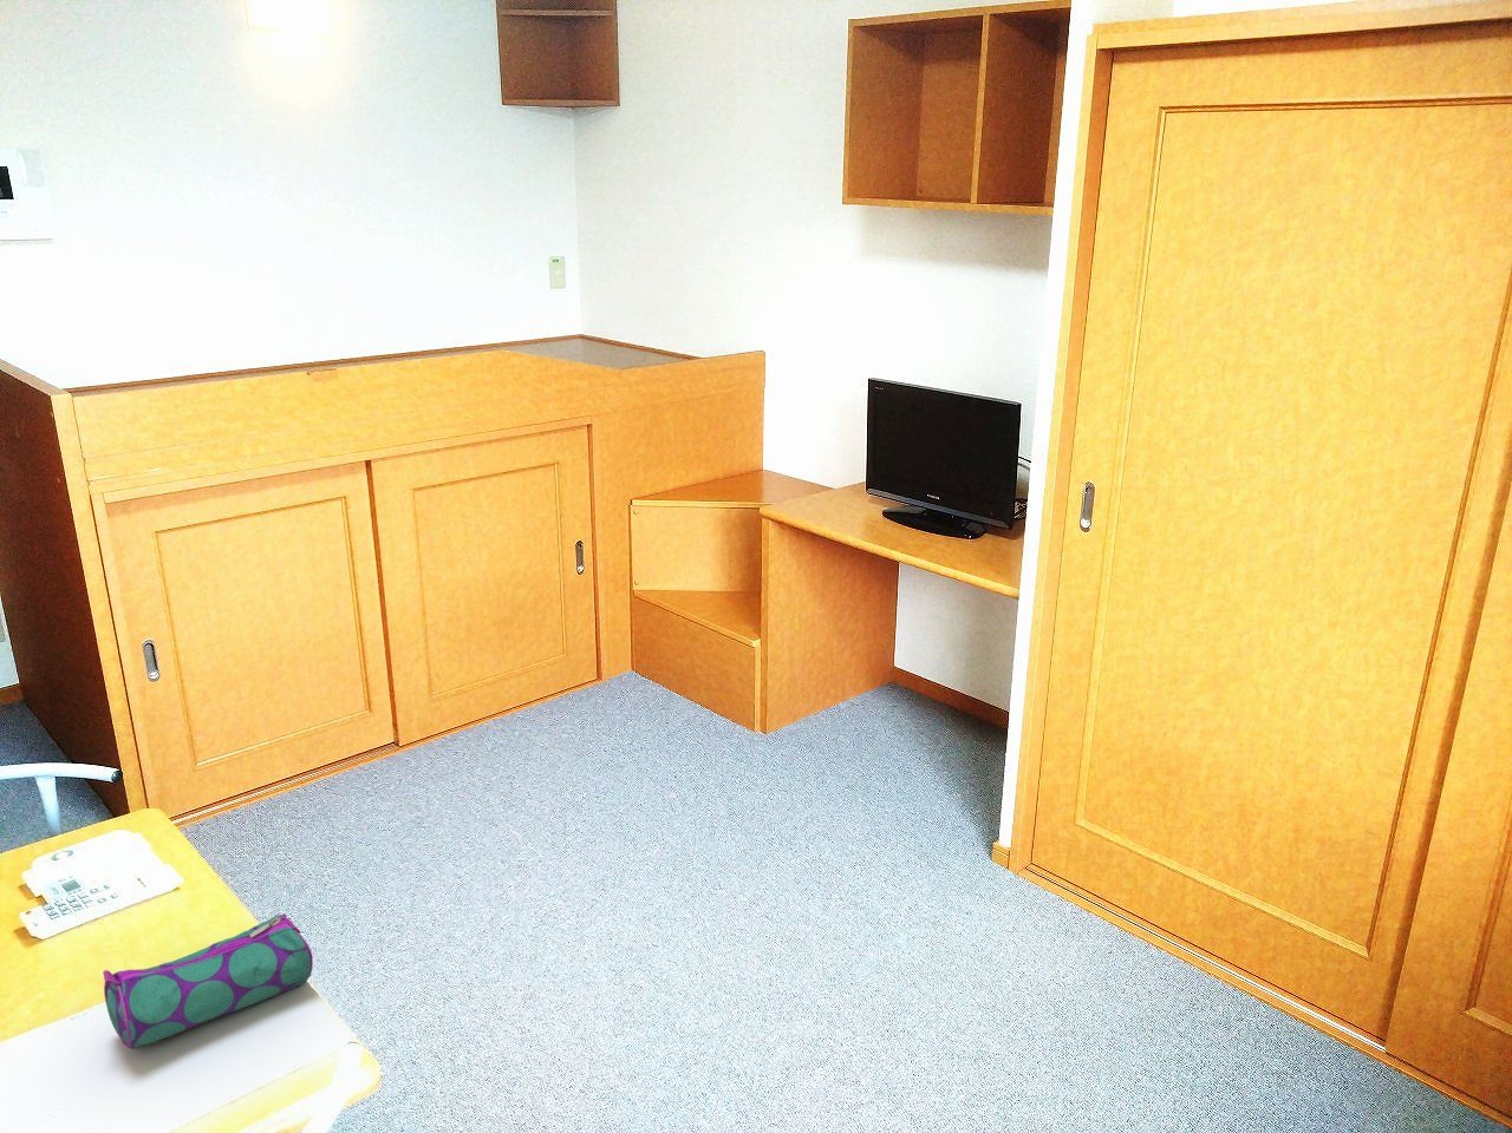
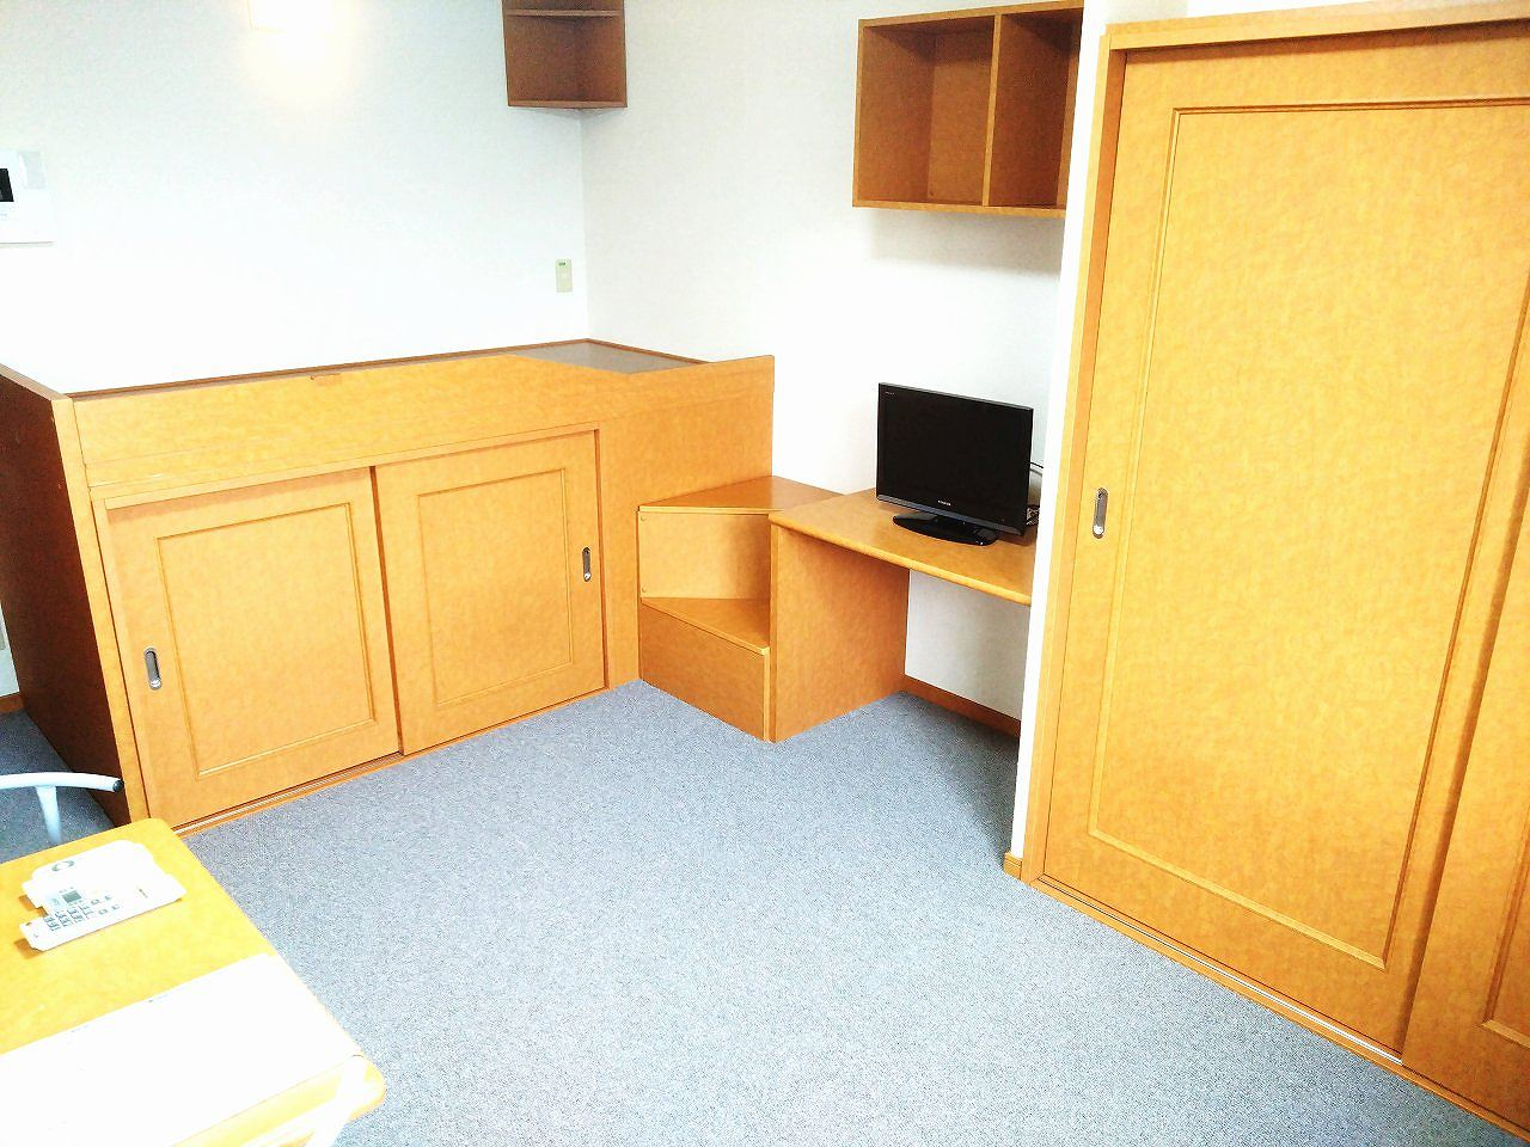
- pencil case (211, 976)
